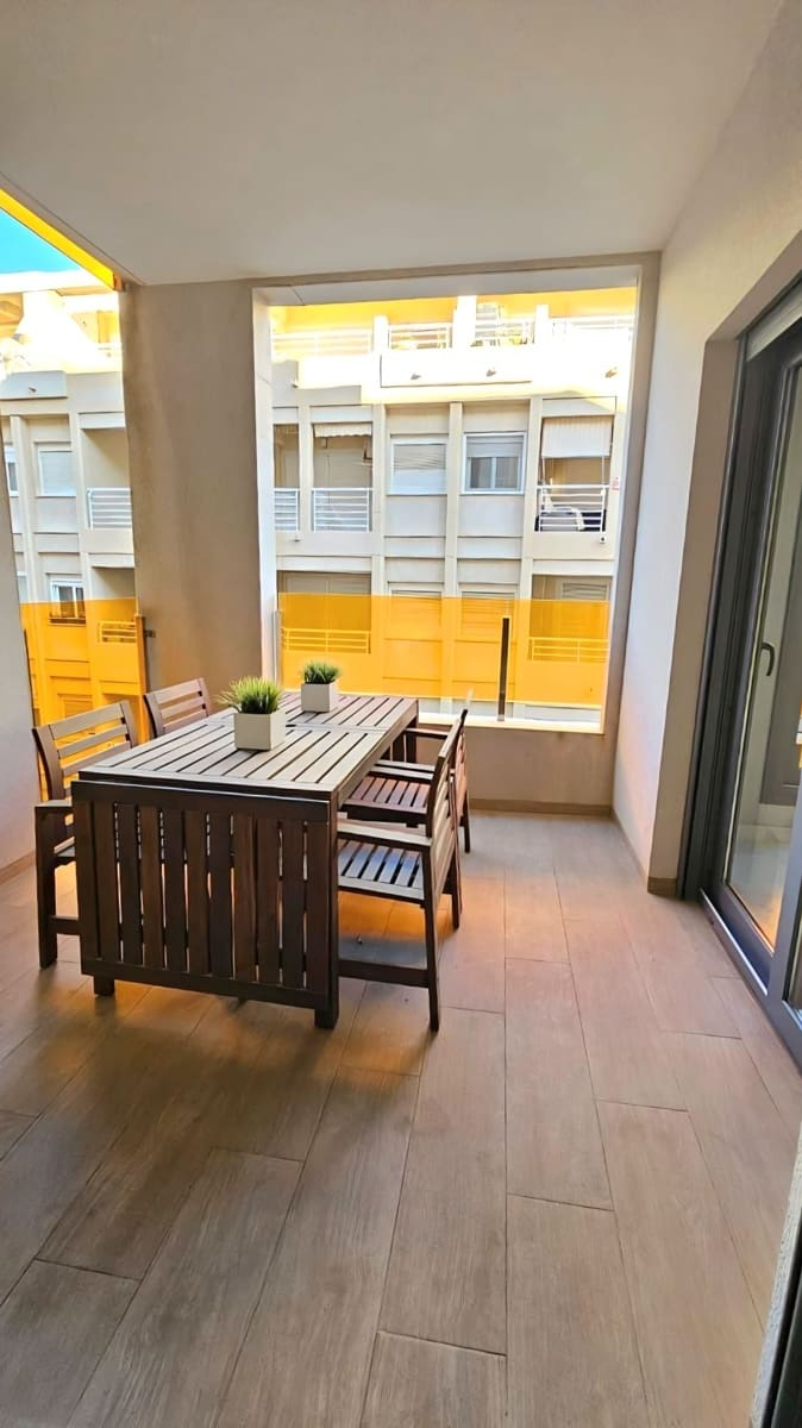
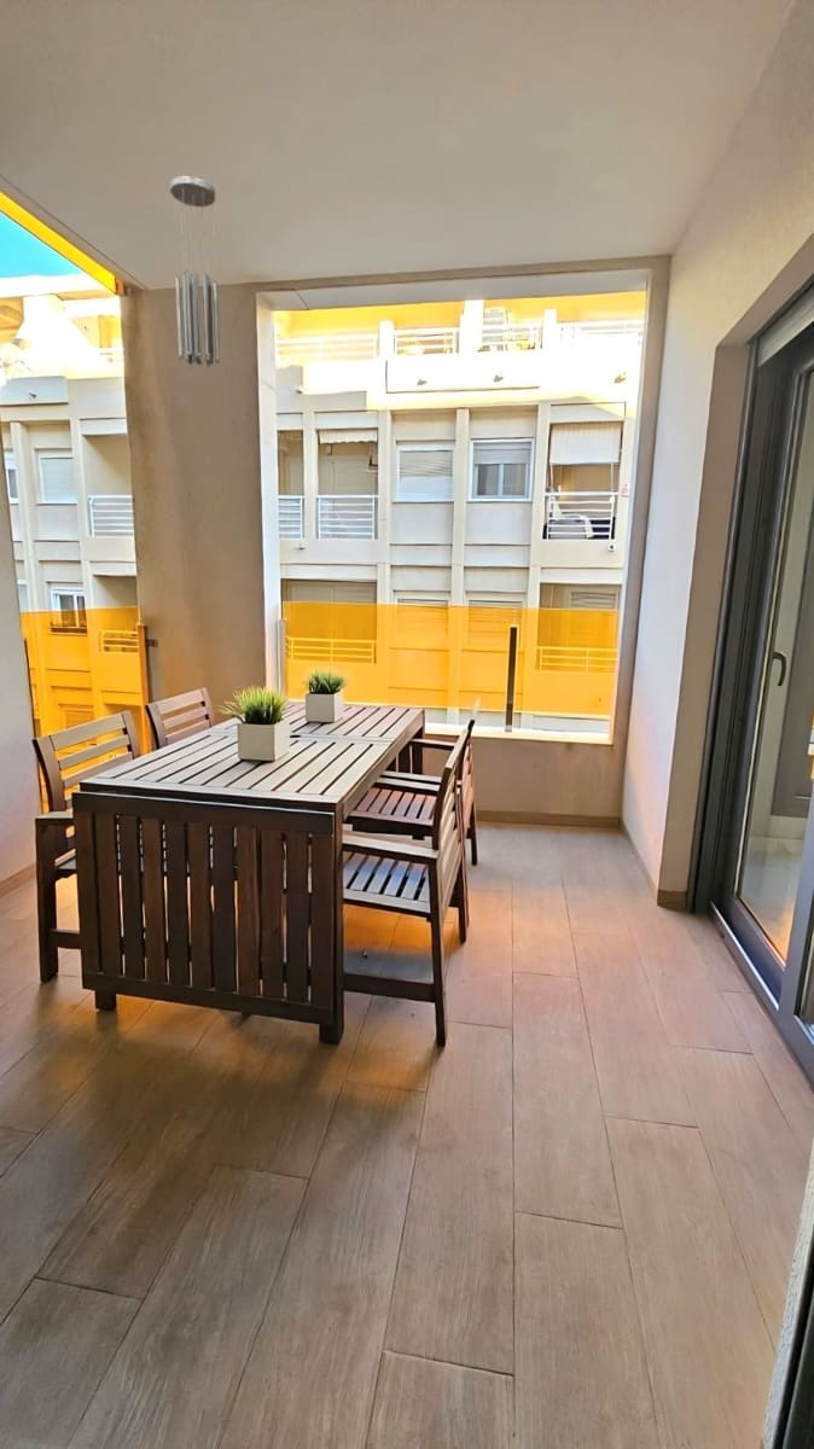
+ wind chime (196, 277)
